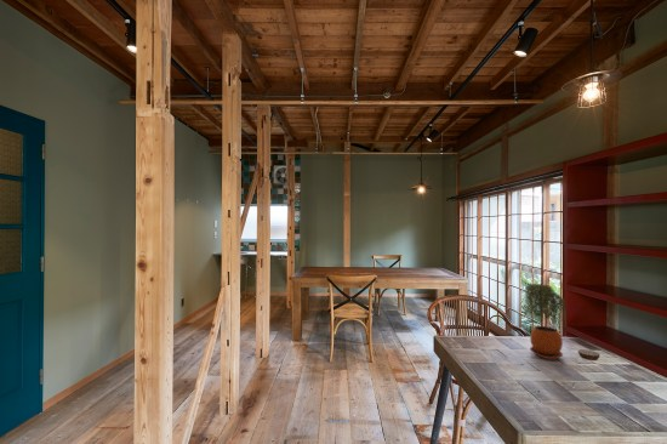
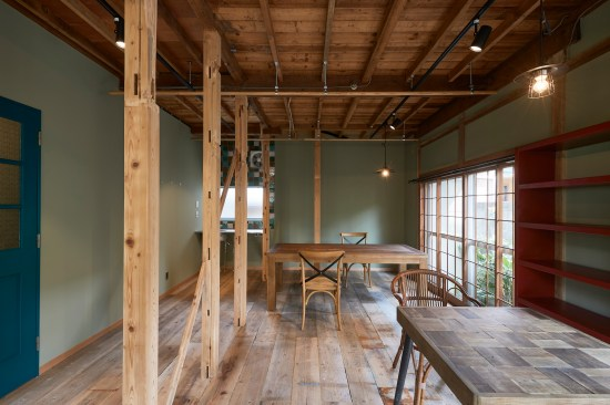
- jar (588, 359)
- potted plant (545, 320)
